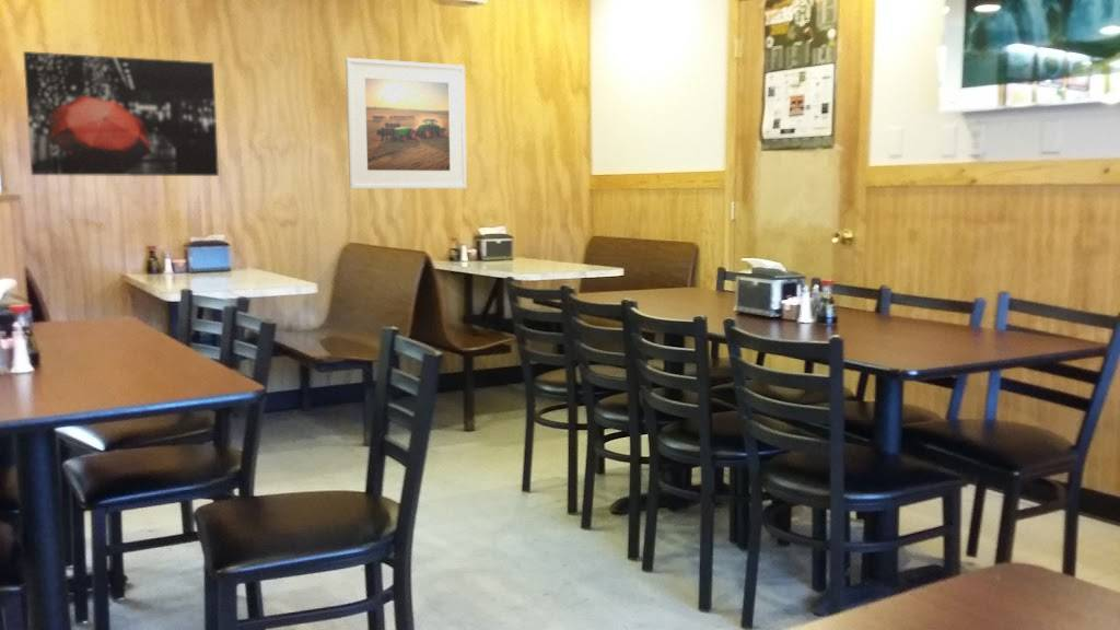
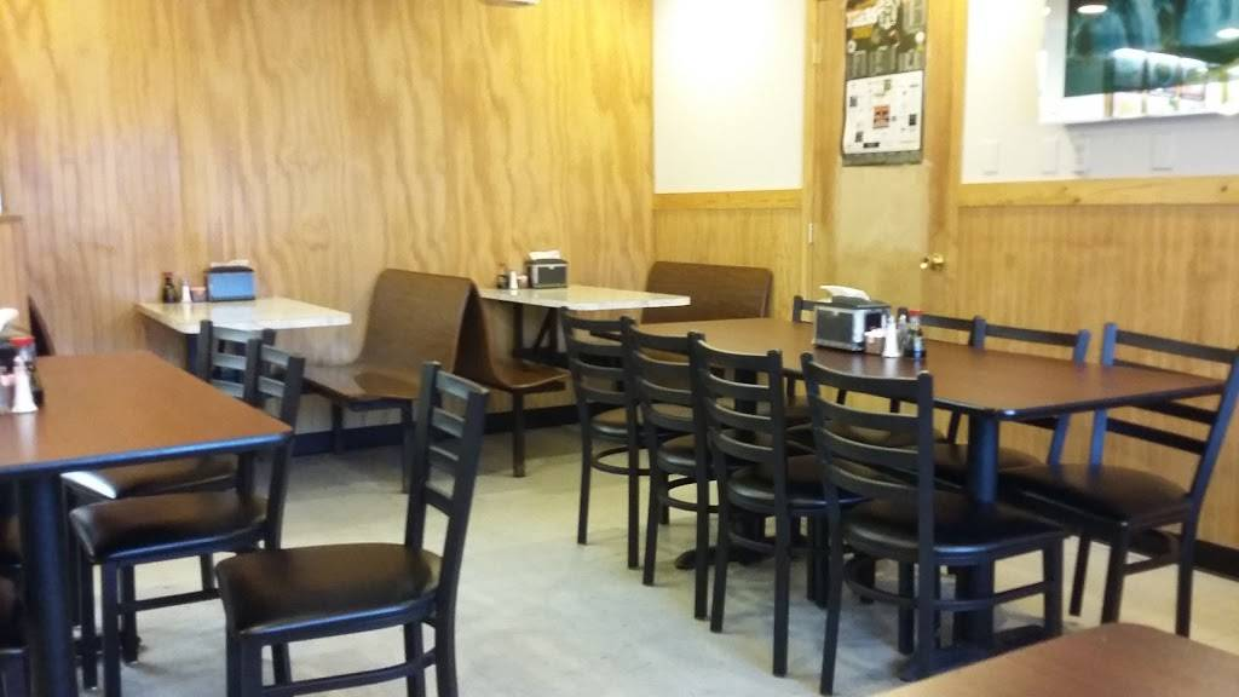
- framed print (408, 125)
- wall art (125, 116)
